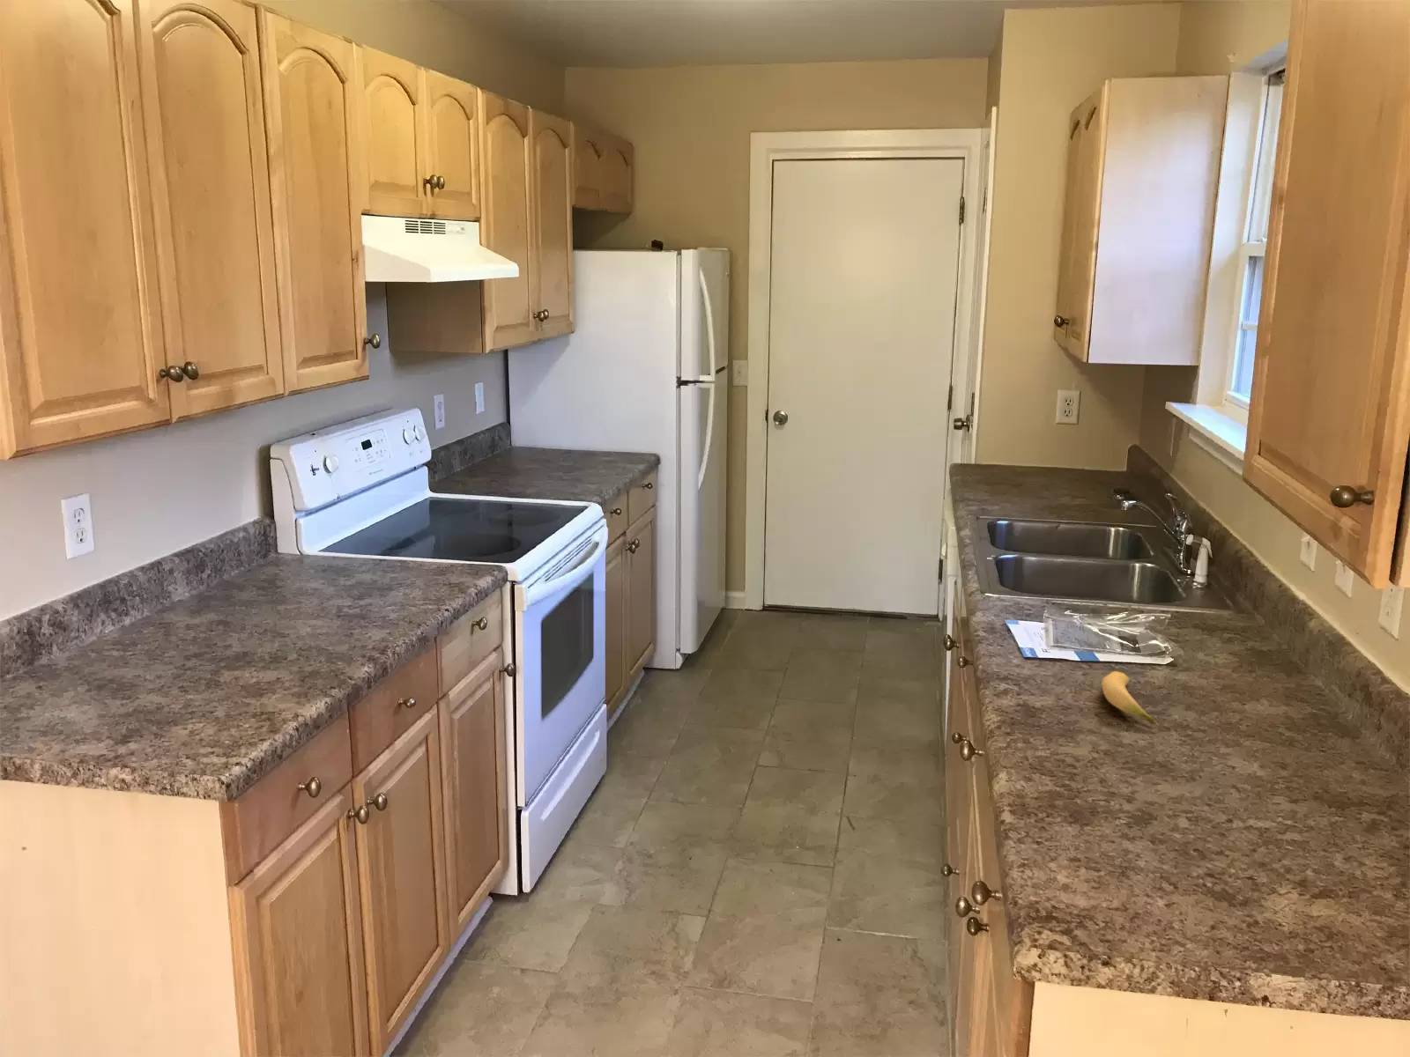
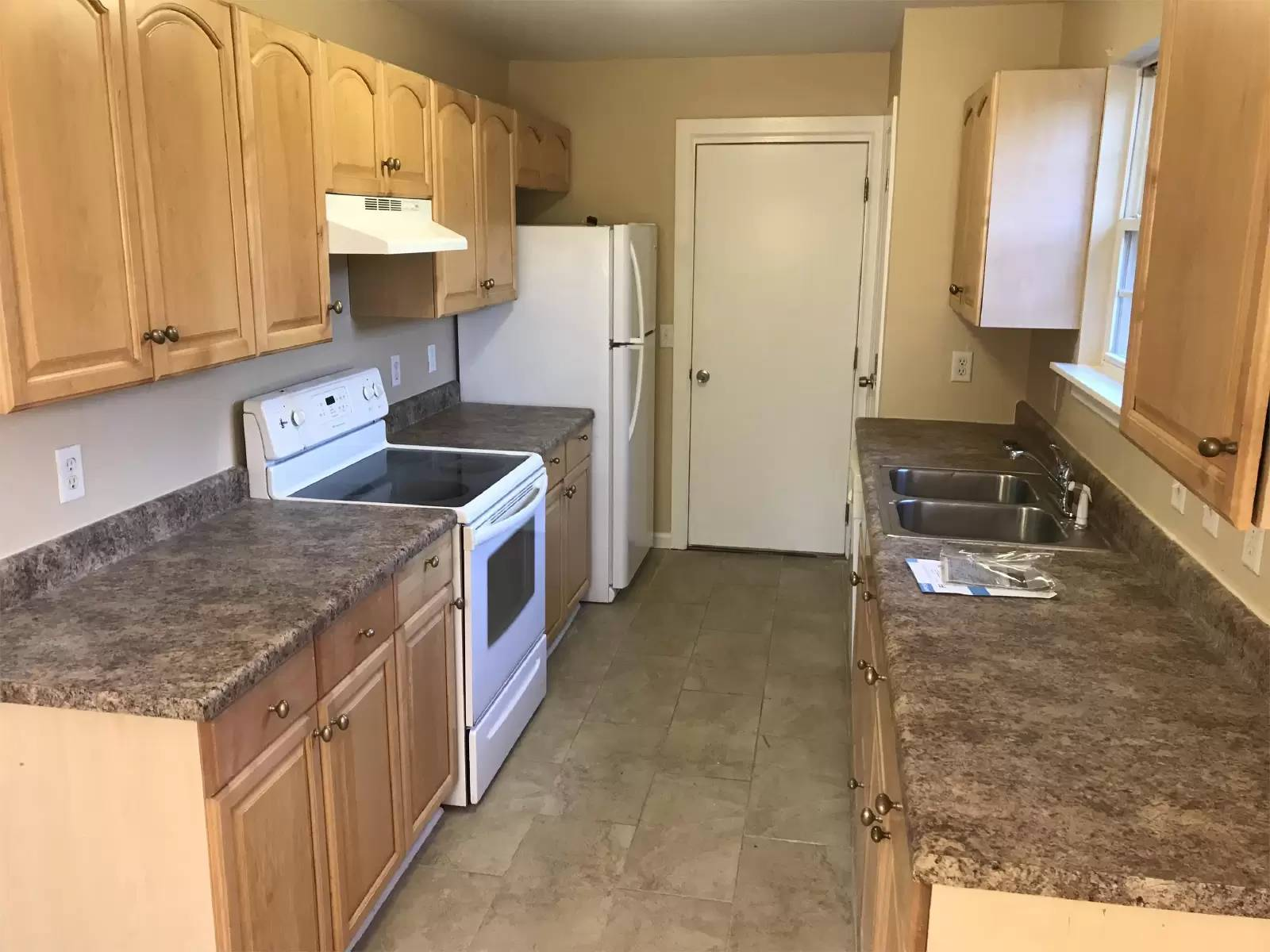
- banana (1126, 692)
